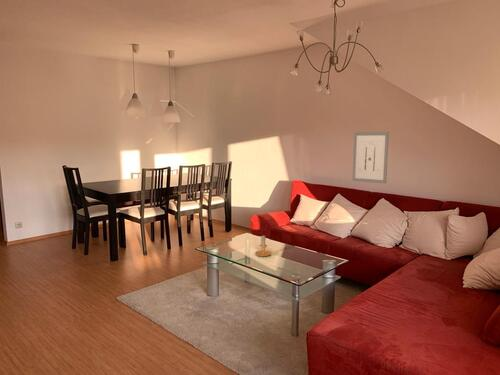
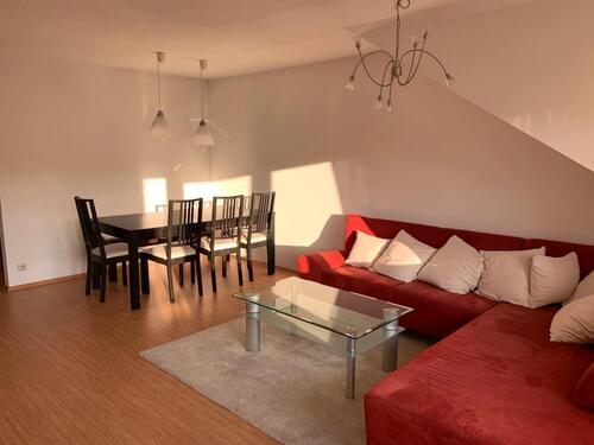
- wall art (369, 157)
- candle (264, 244)
